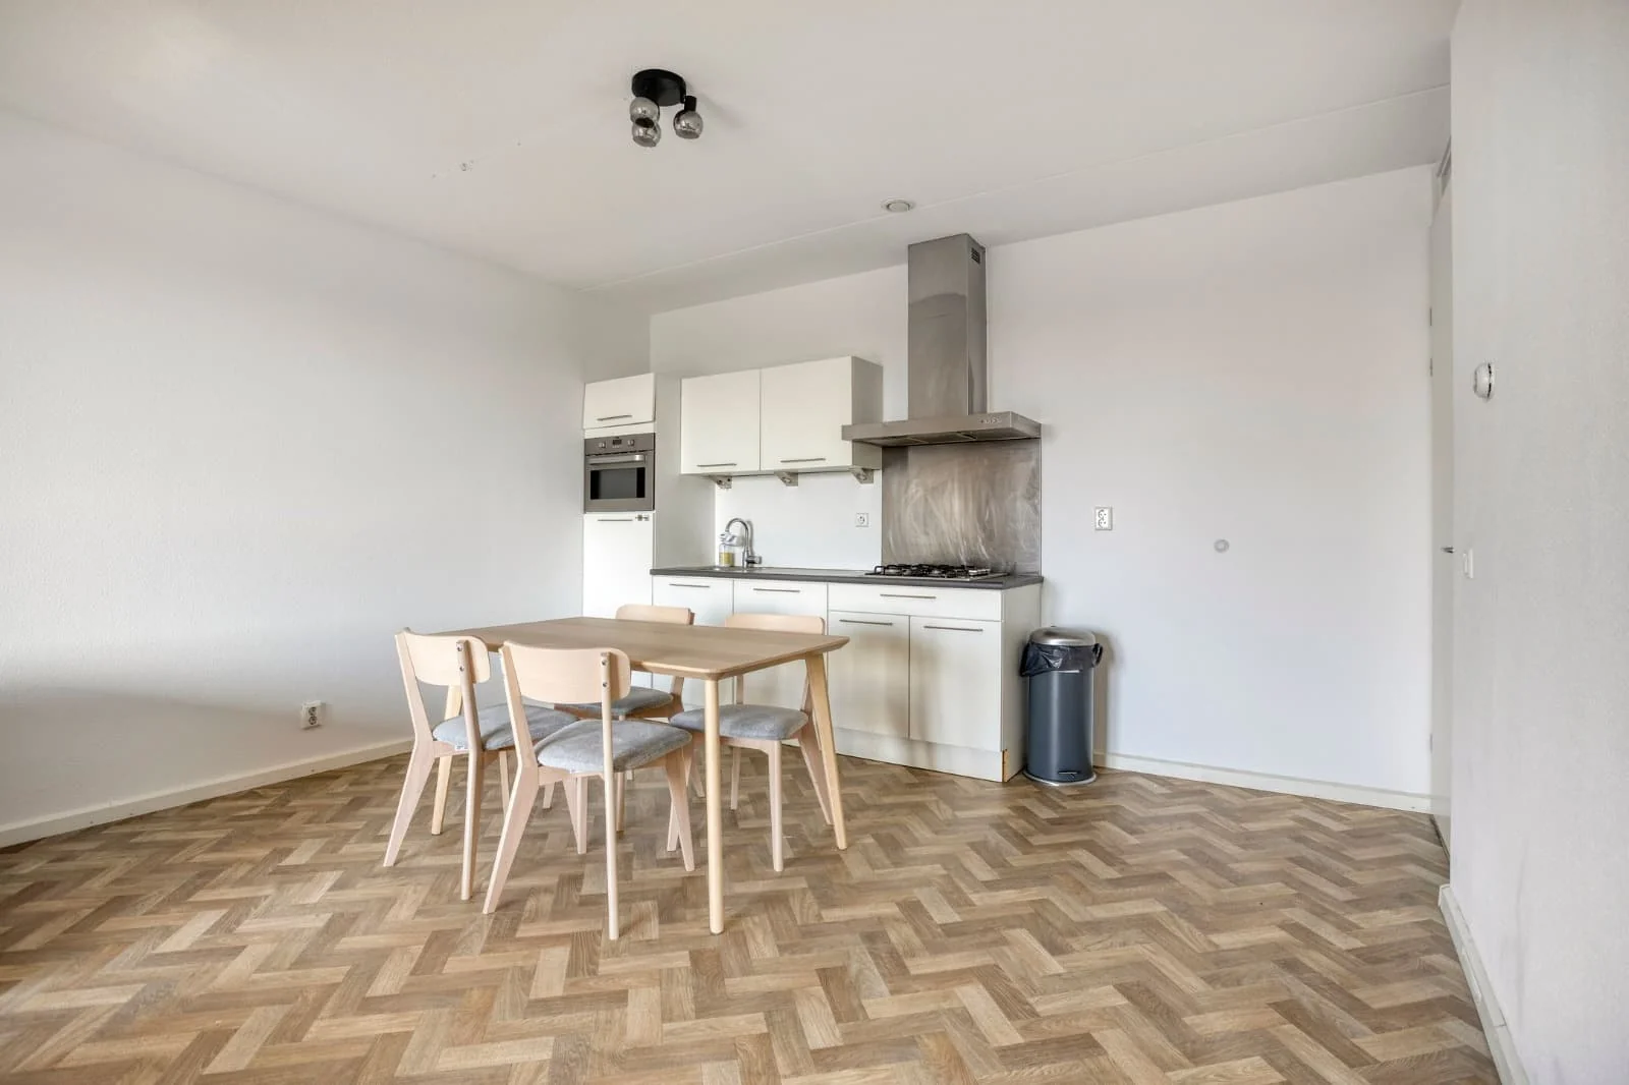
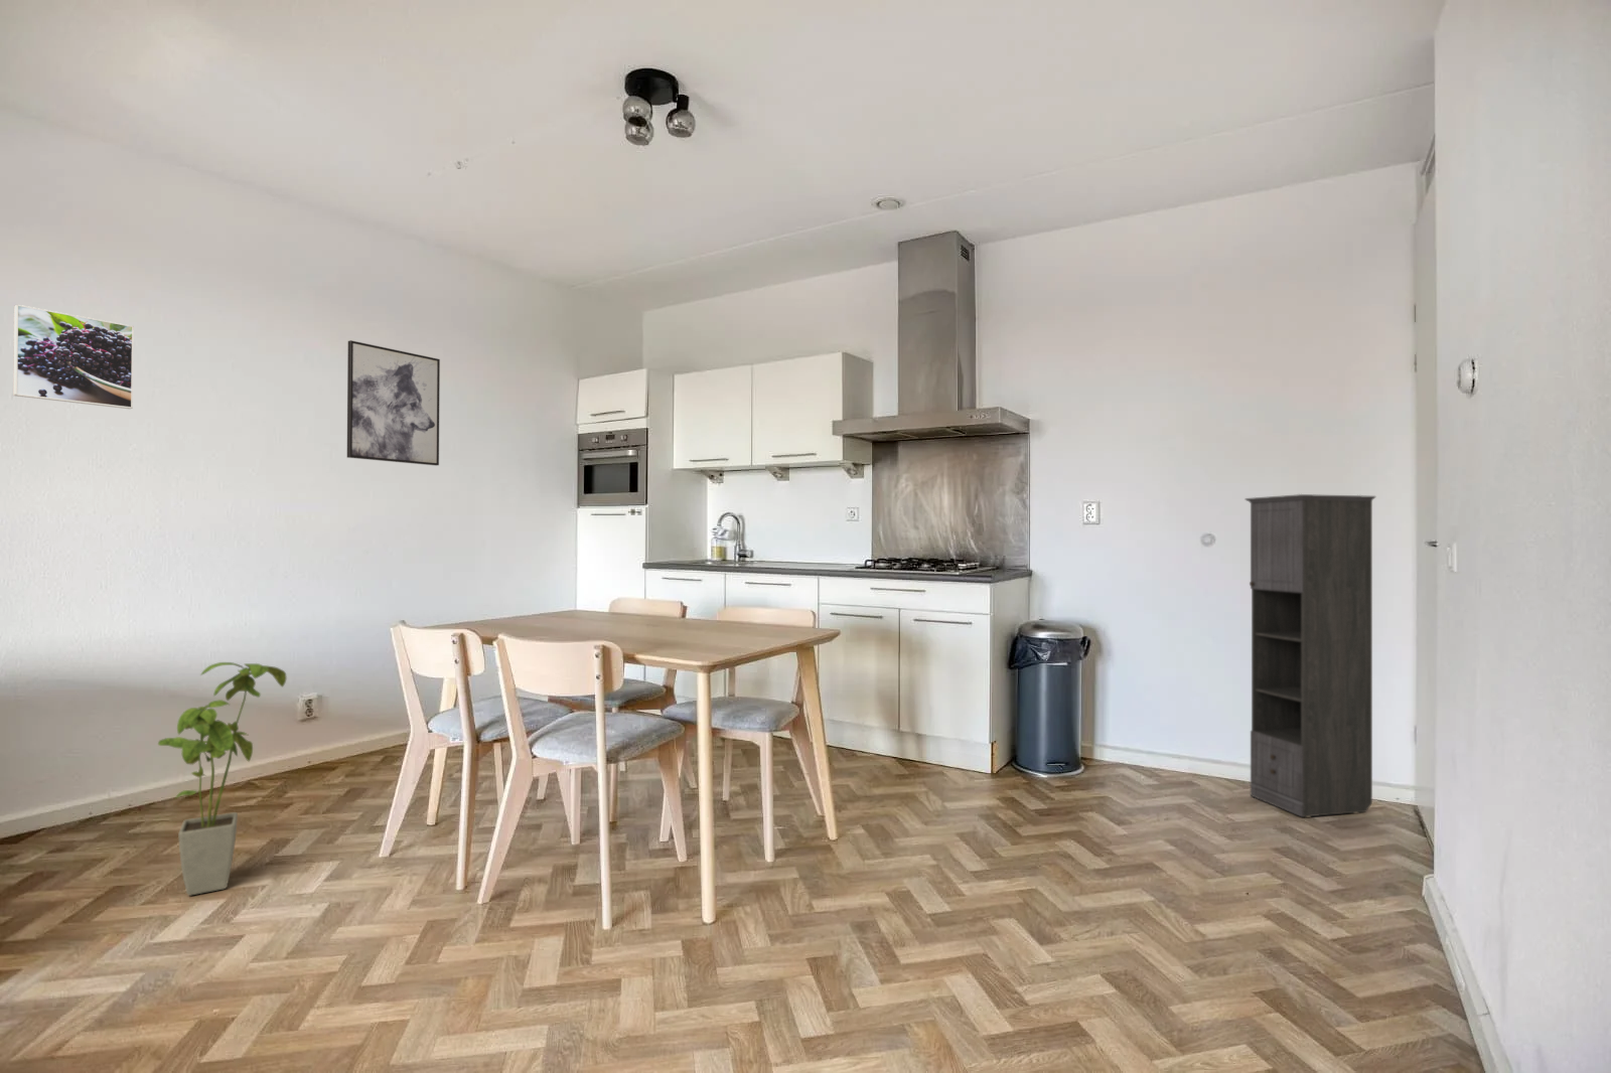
+ storage cabinet (1308, 650)
+ house plant (224, 771)
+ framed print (75, 358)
+ wall art (395, 406)
